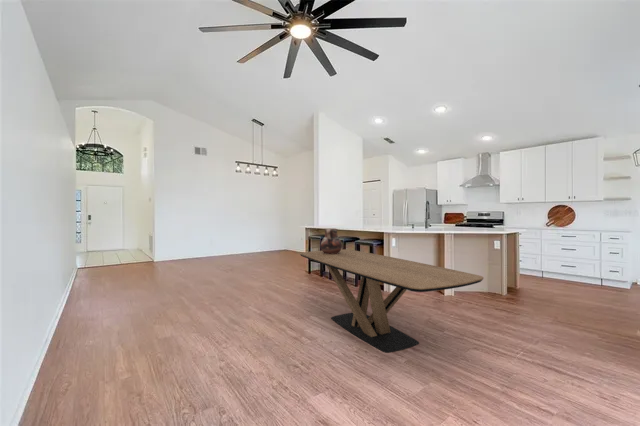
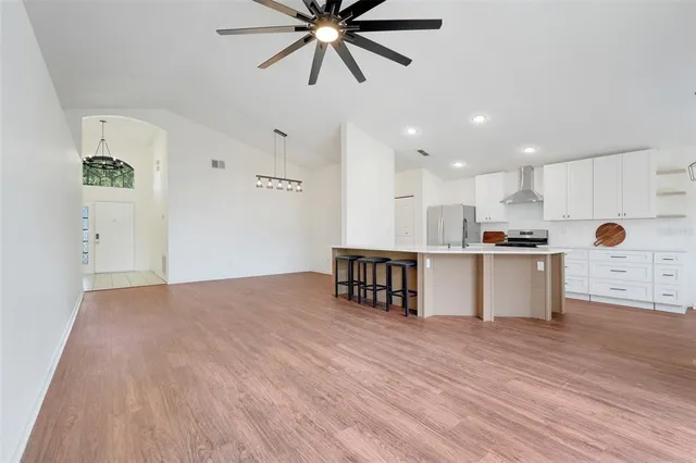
- dining table (370, 295)
- ceramic pot (331, 240)
